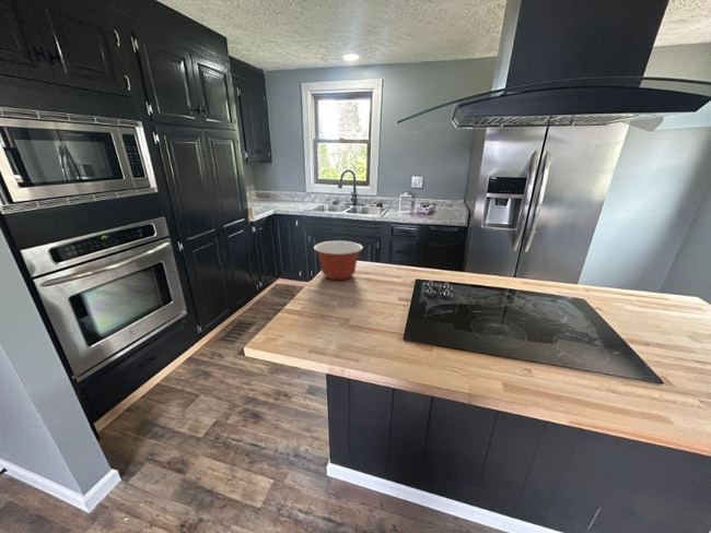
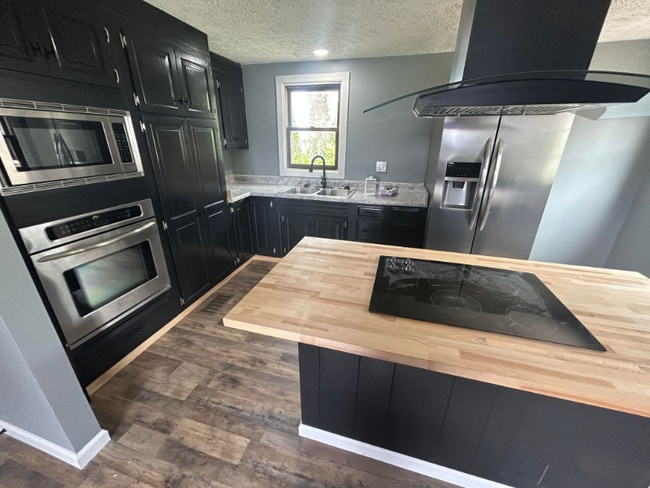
- mixing bowl (338, 261)
